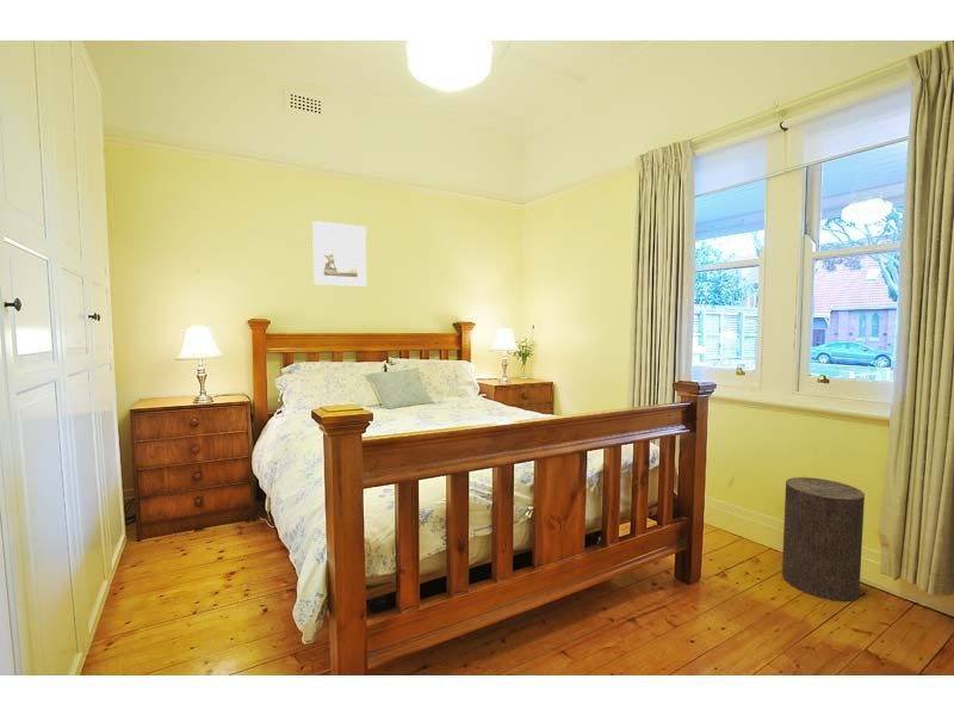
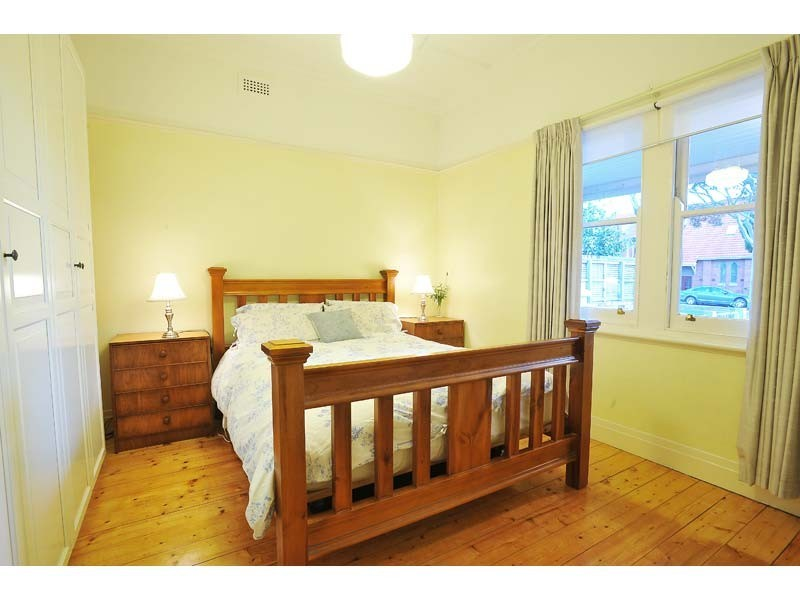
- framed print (340, 254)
- stool (820, 536)
